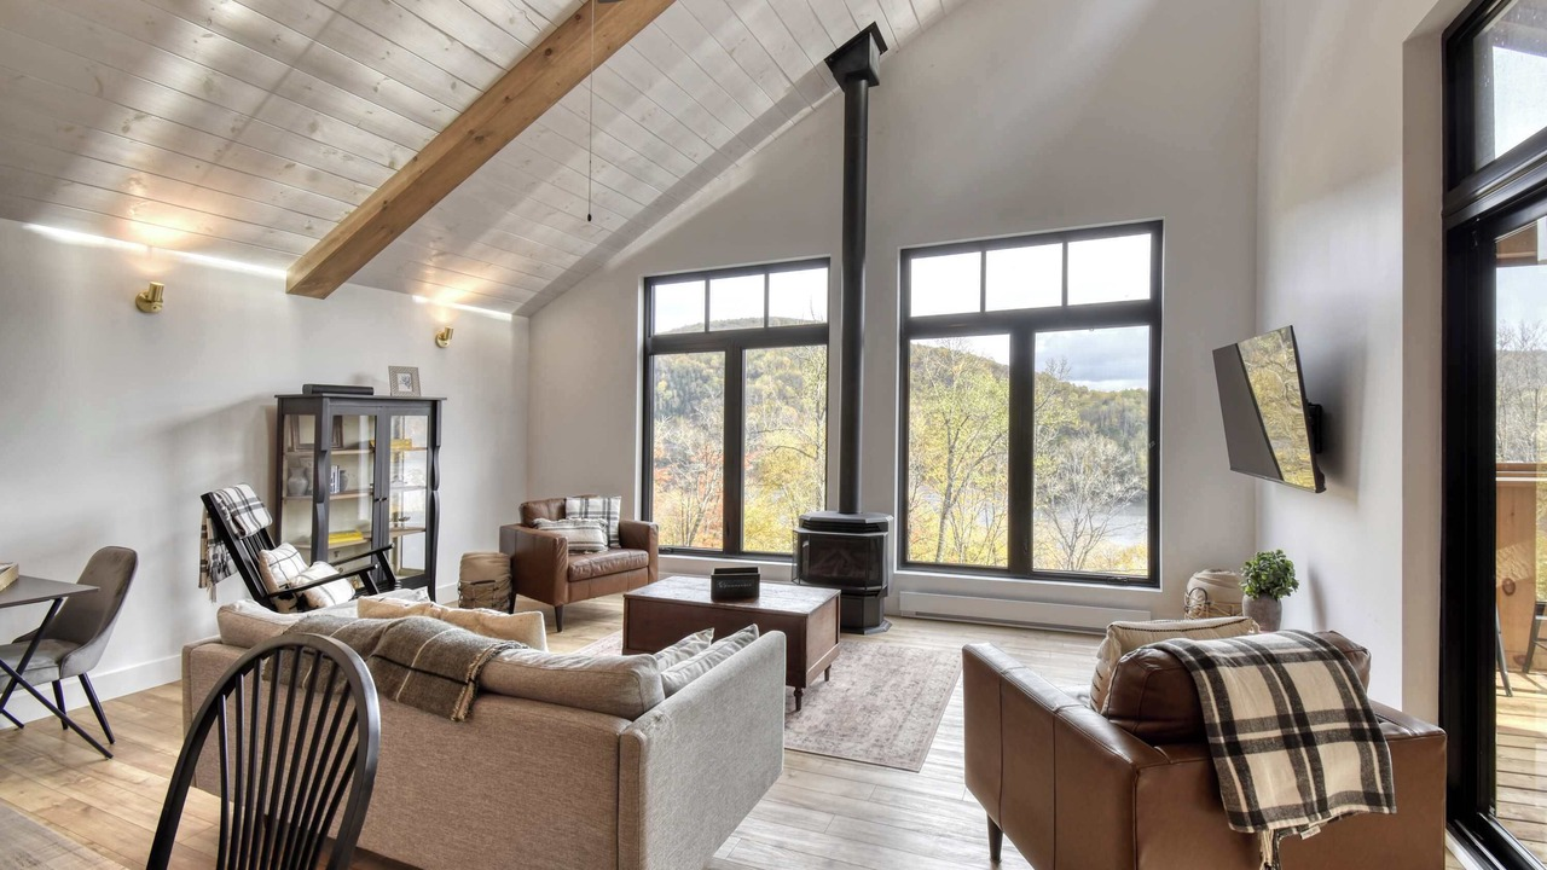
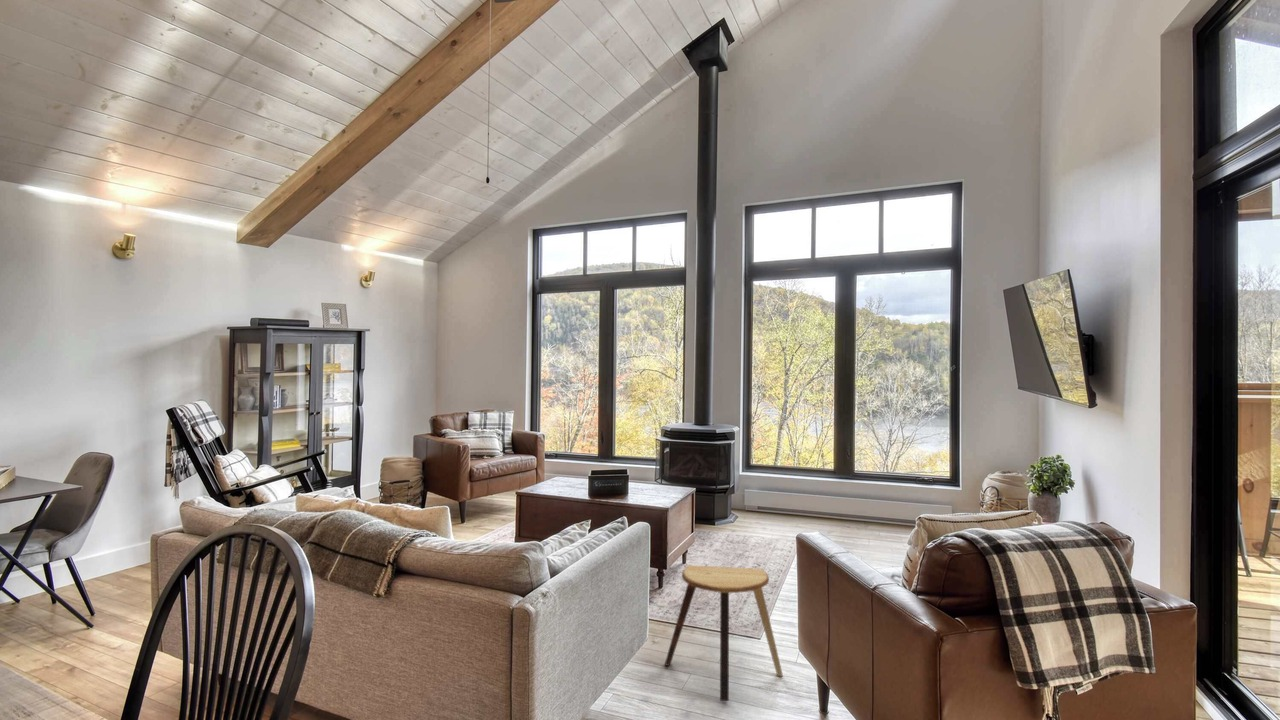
+ stool (720, 625)
